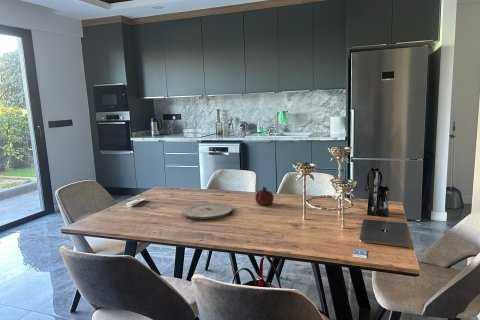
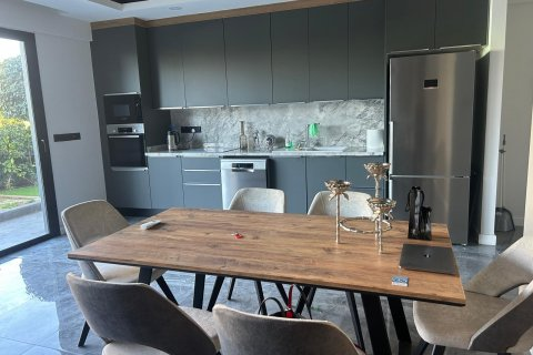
- plate (207, 210)
- fruit (264, 195)
